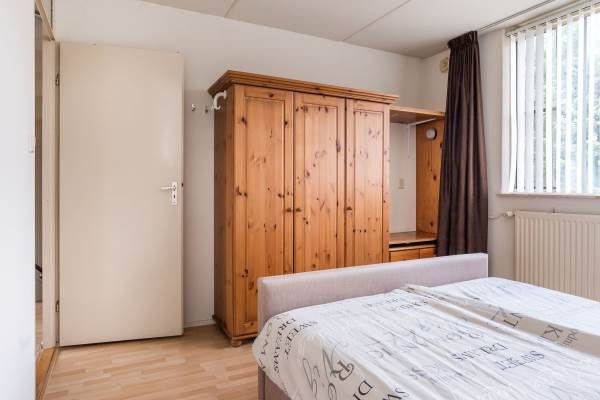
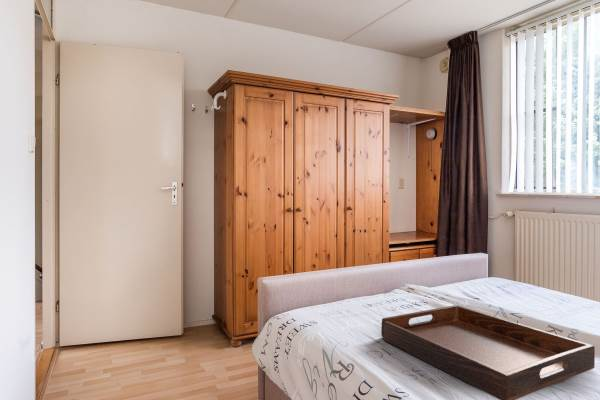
+ serving tray (475, 341)
